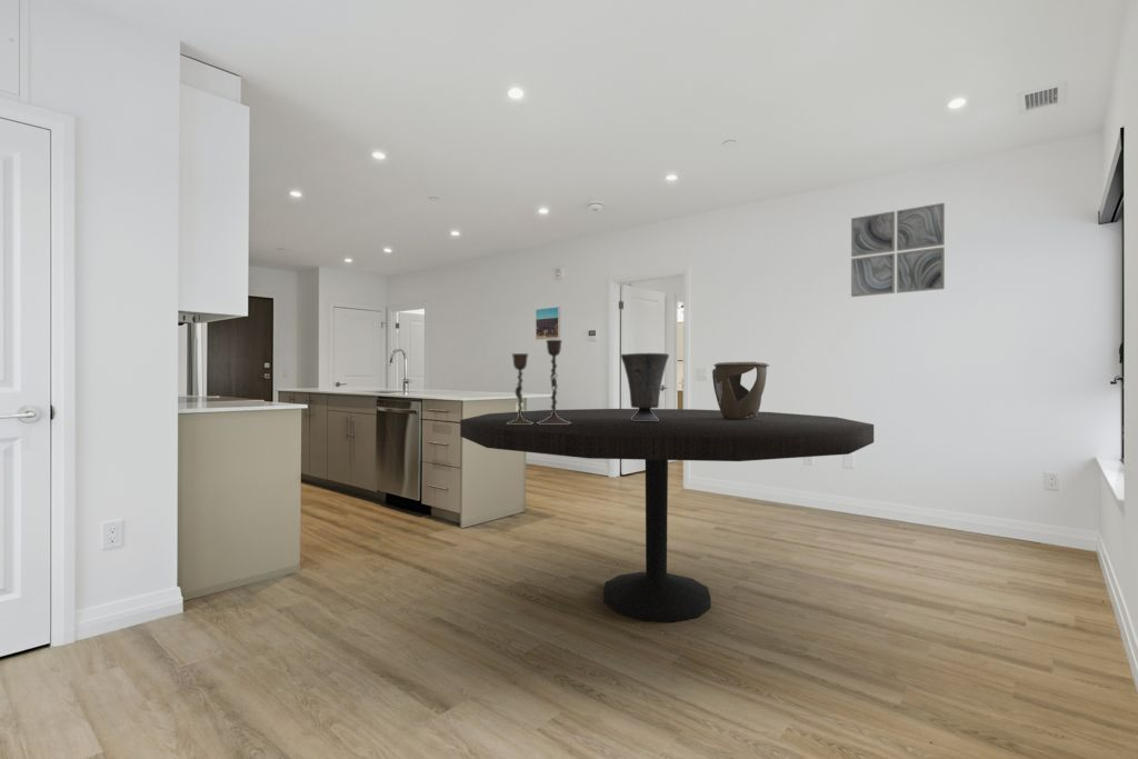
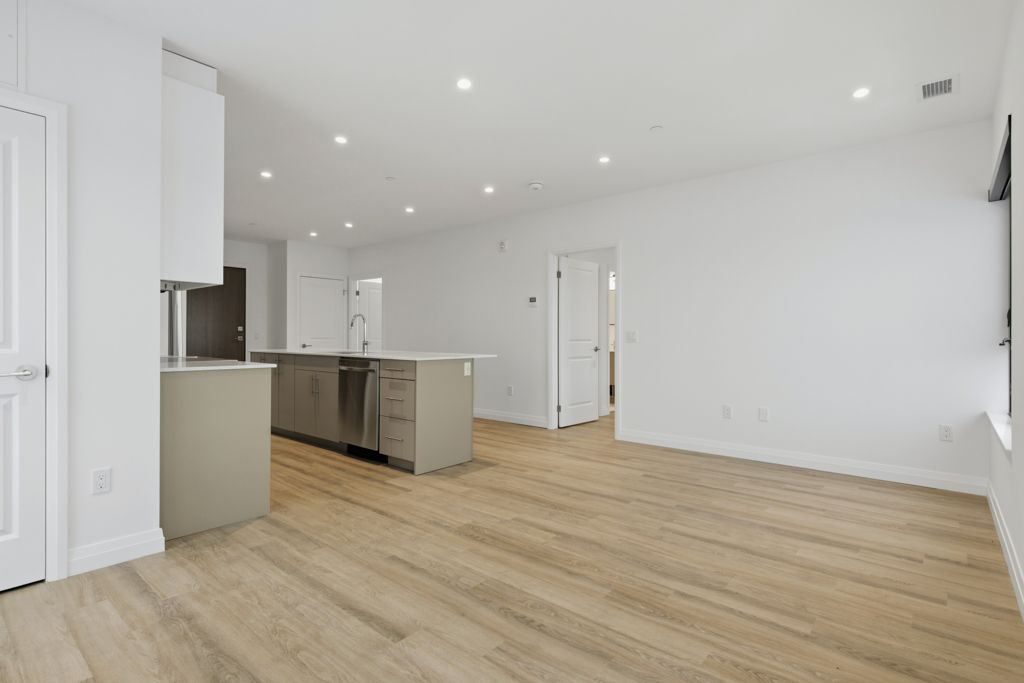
- candlestick (550, 377)
- dining table (656, 509)
- wall art (897, 252)
- decorative bowl (737, 390)
- vase (645, 387)
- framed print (547, 323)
